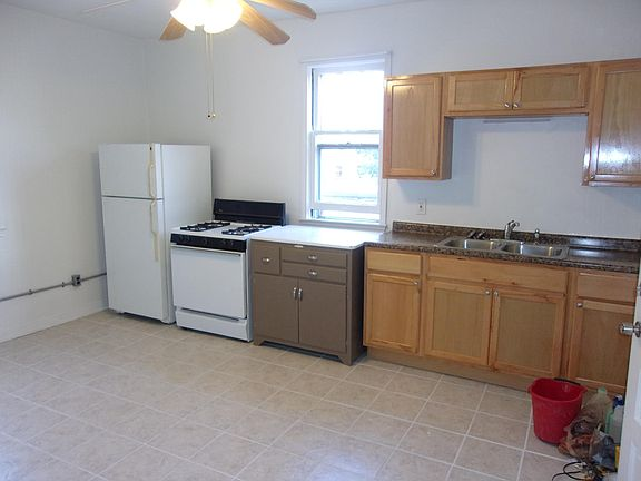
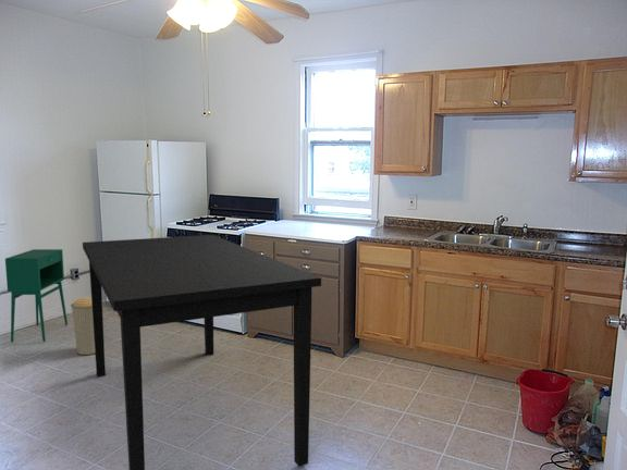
+ trash can (88, 324)
+ dining table (180, 321)
+ storage cabinet (37, 294)
